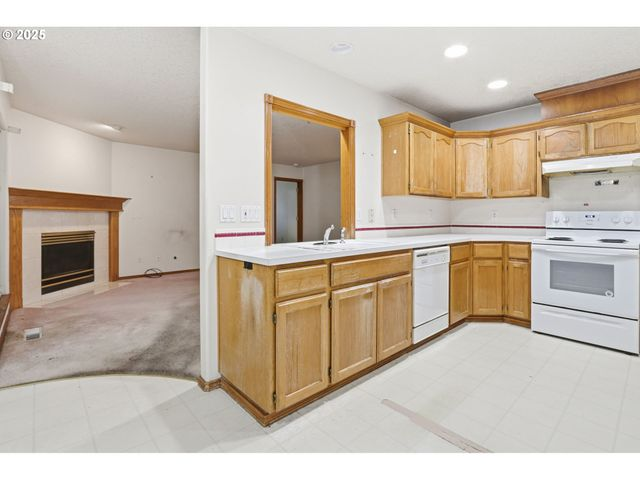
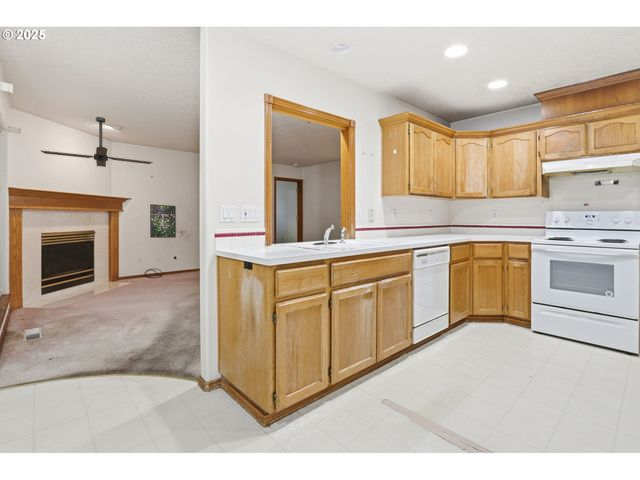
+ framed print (163, 221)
+ ceiling fan (100, 139)
